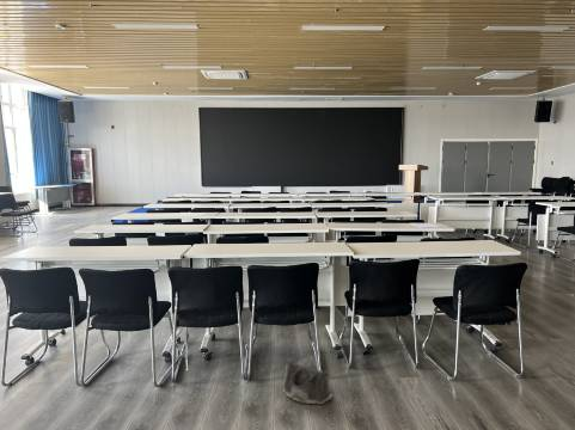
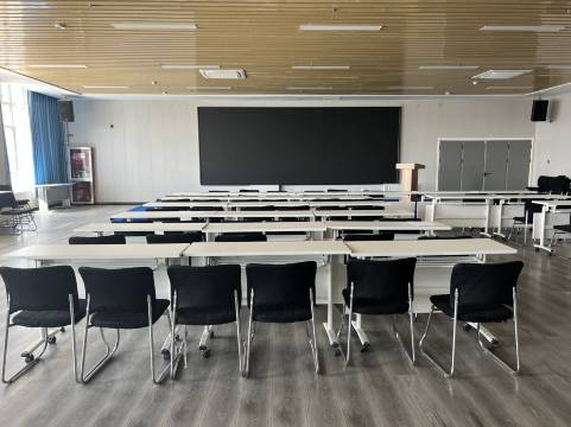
- saddlebag (305, 380)
